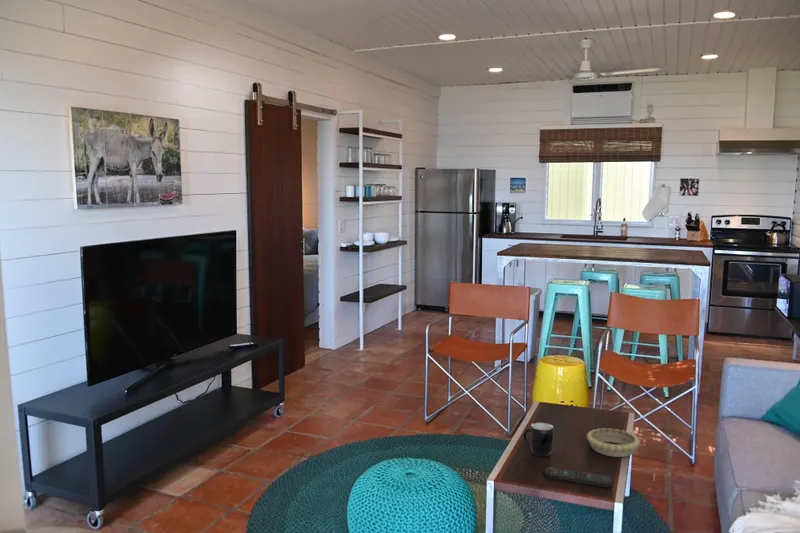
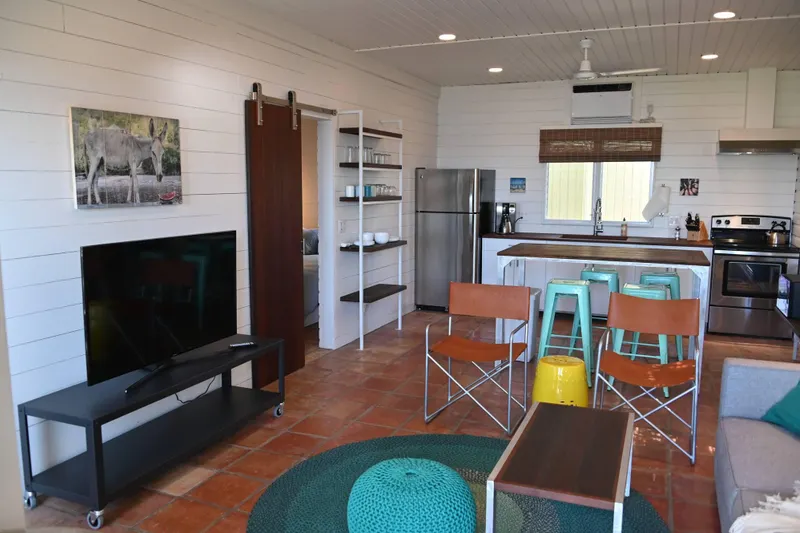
- remote control (577, 476)
- mug (537, 438)
- decorative bowl (612, 441)
